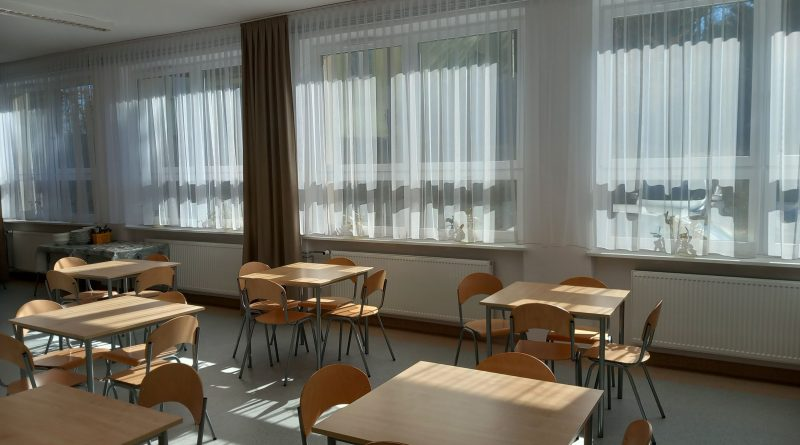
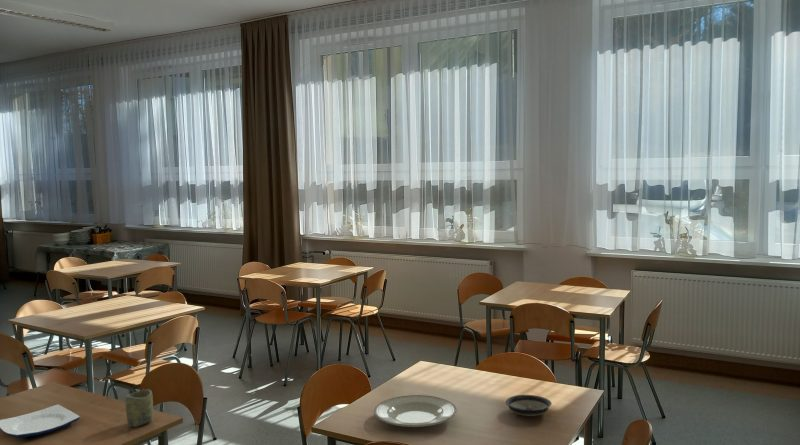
+ plate (39, 422)
+ plate (415, 414)
+ cup (139, 408)
+ saucer (528, 407)
